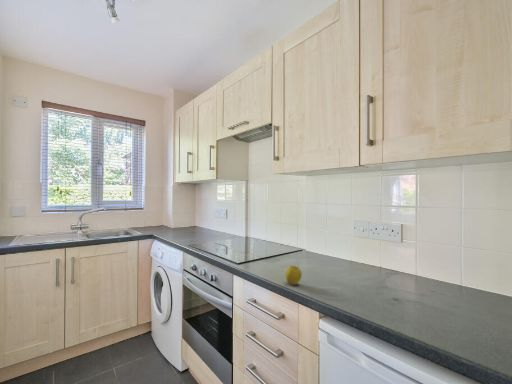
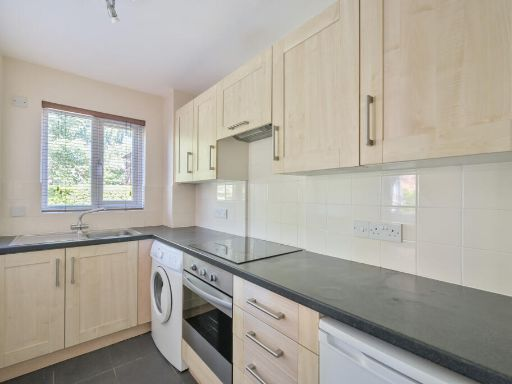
- apple (293, 274)
